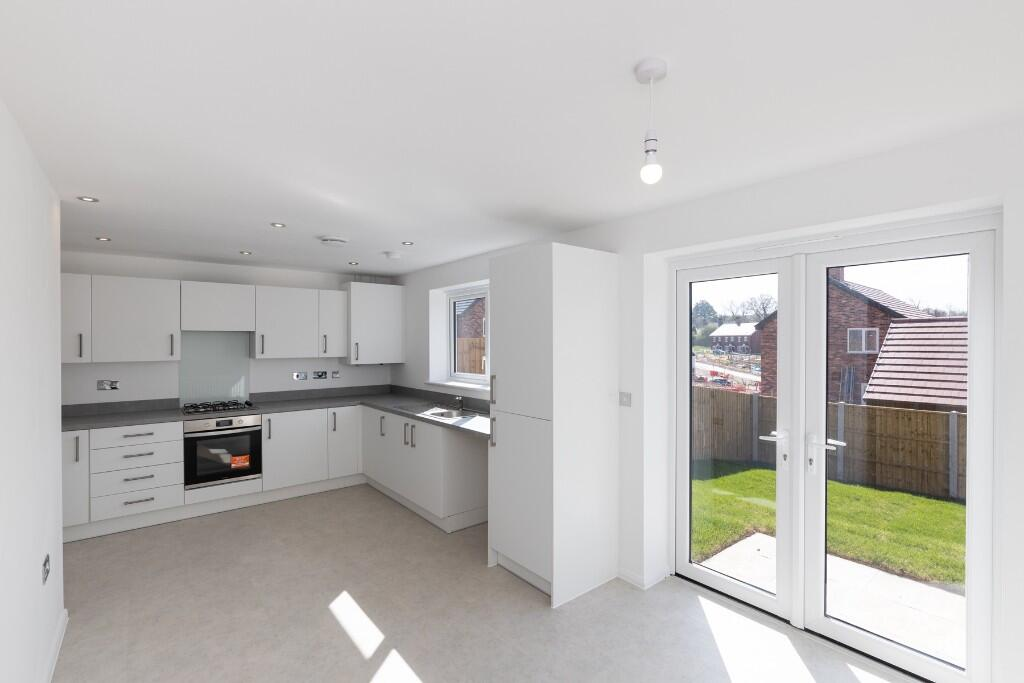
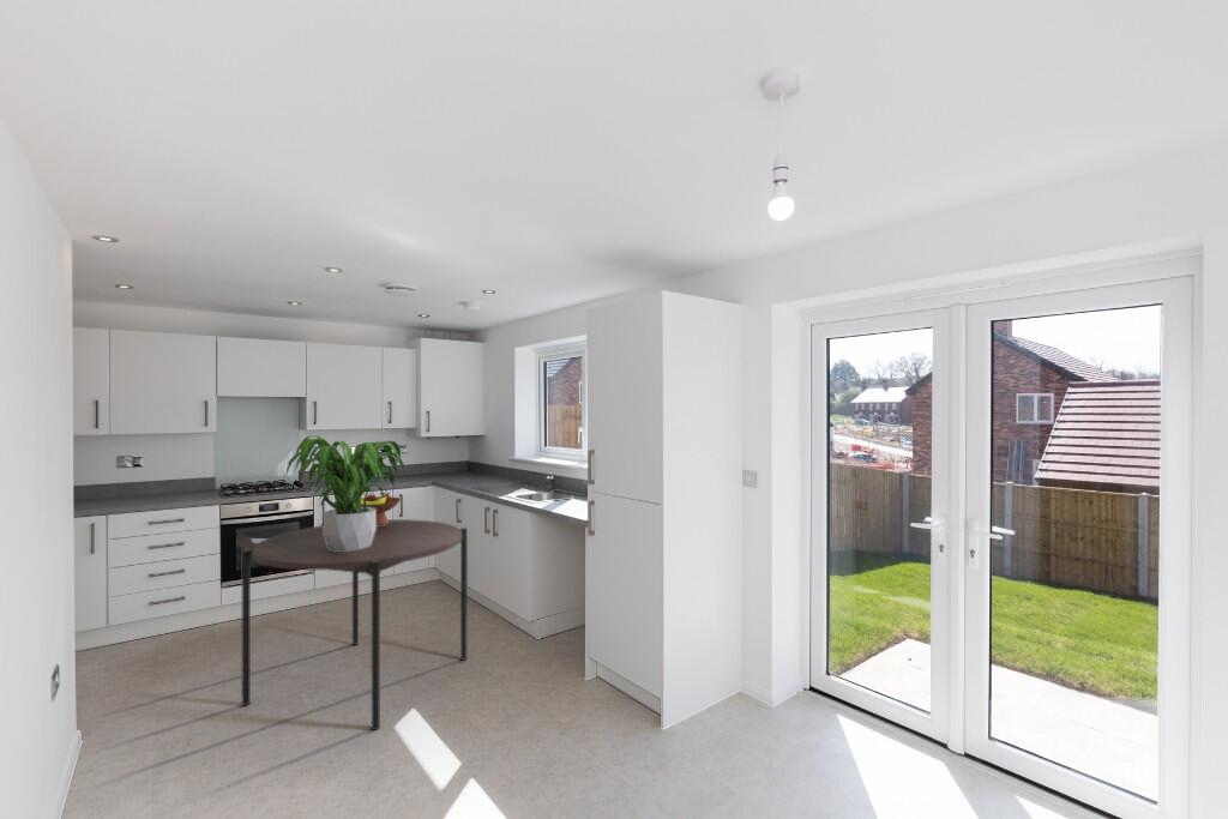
+ dining table (357, 608)
+ fruit bowl (374, 507)
+ potted plant (348, 492)
